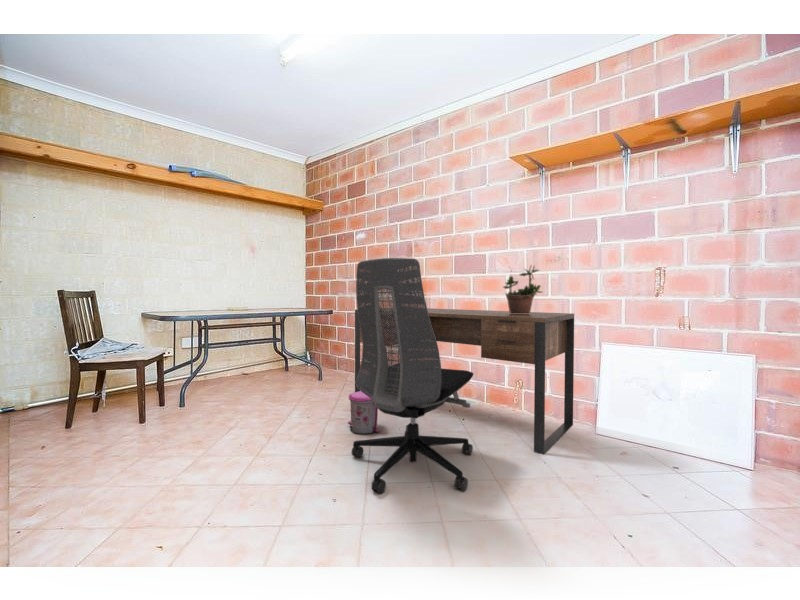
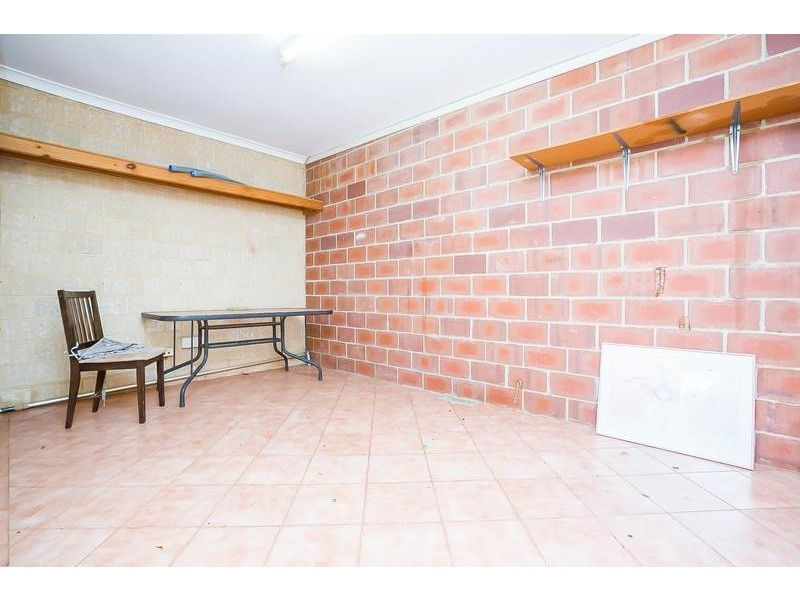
- potted plant (520, 289)
- trash can (364, 411)
- office chair (411, 364)
- desk (459, 343)
